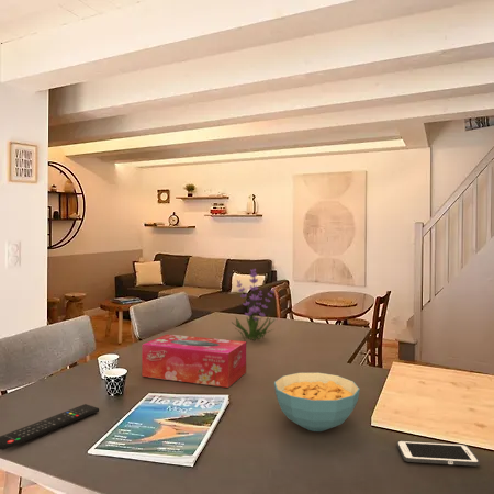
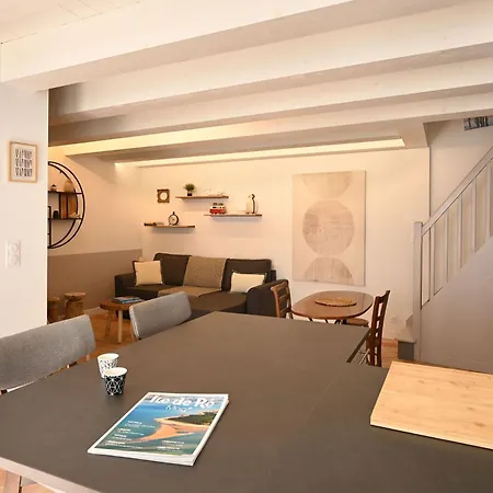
- cell phone (436, 452)
- tissue box (194, 358)
- plant (254, 303)
- remote control (49, 425)
- cereal bowl (315, 405)
